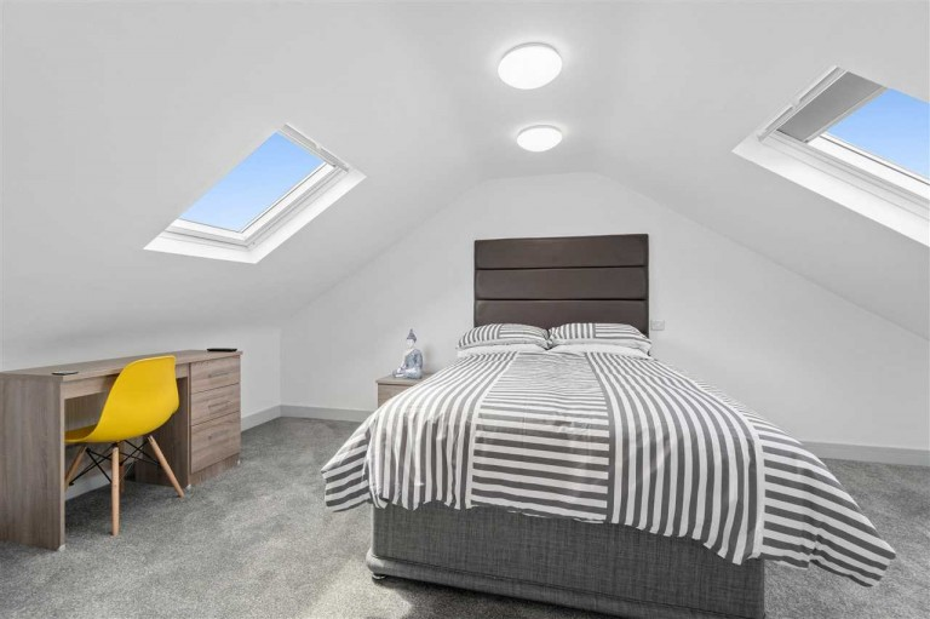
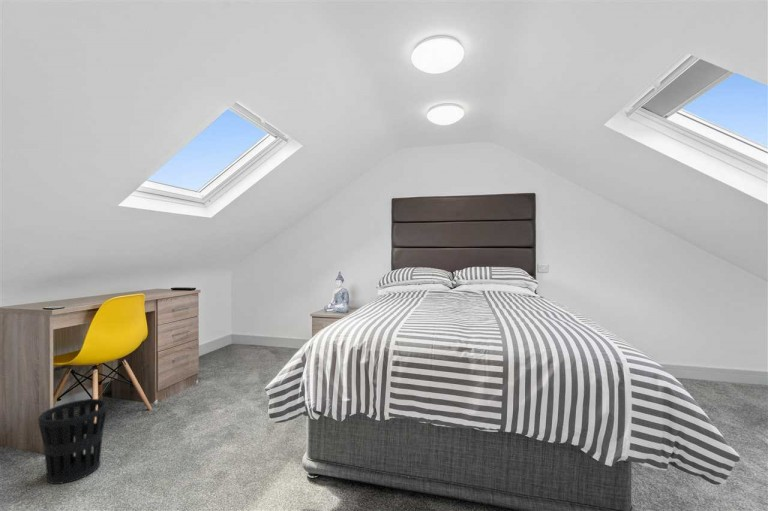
+ wastebasket (75, 440)
